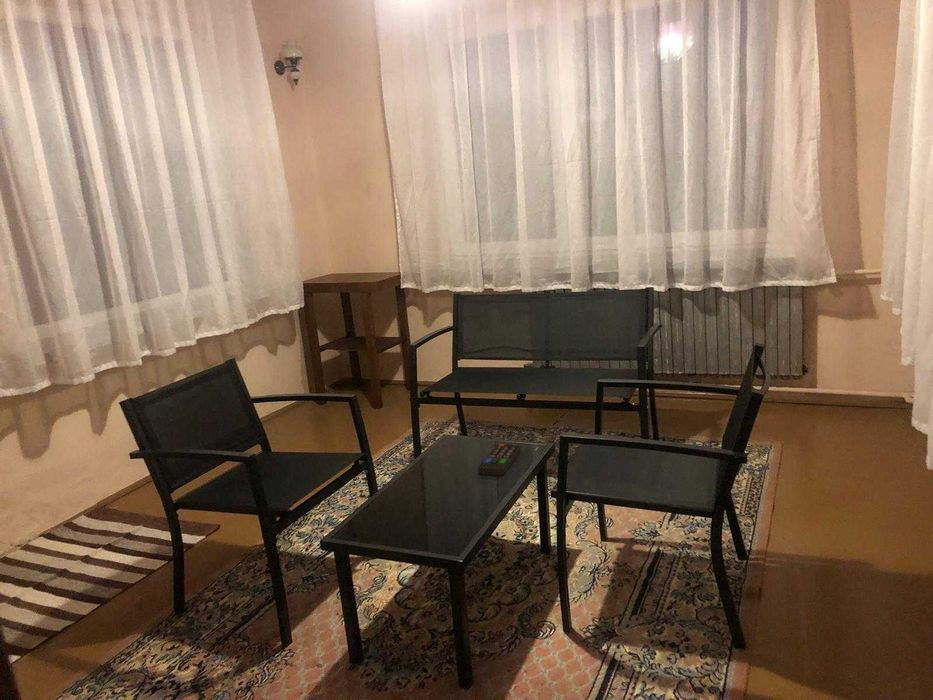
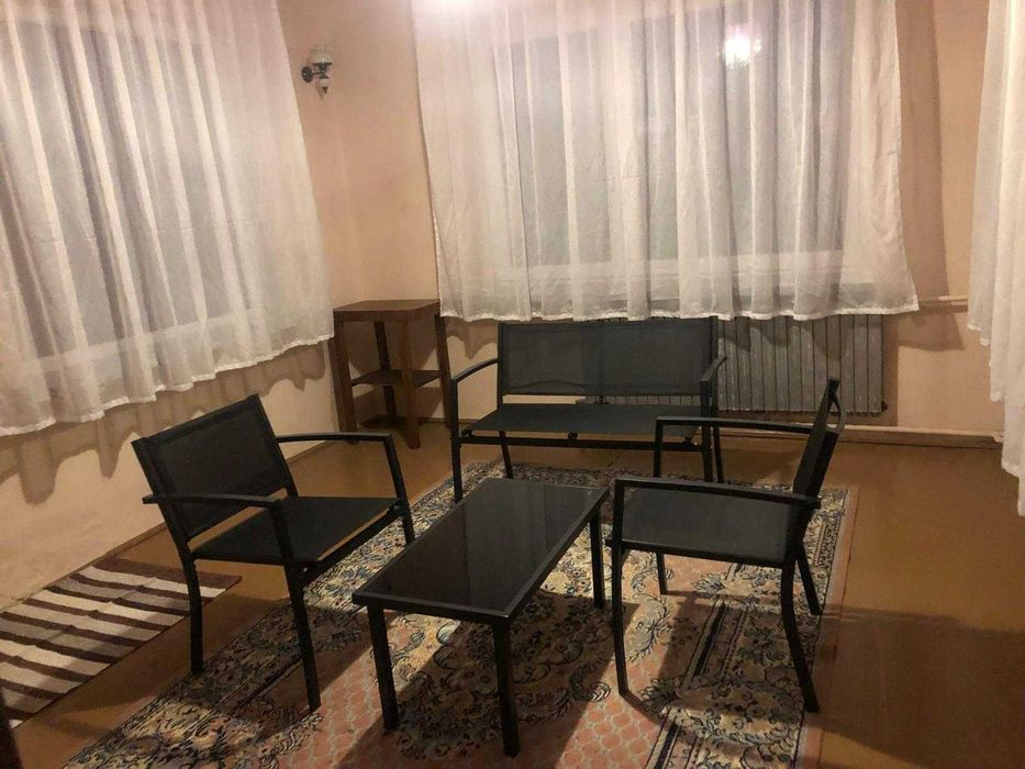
- remote control (500, 458)
